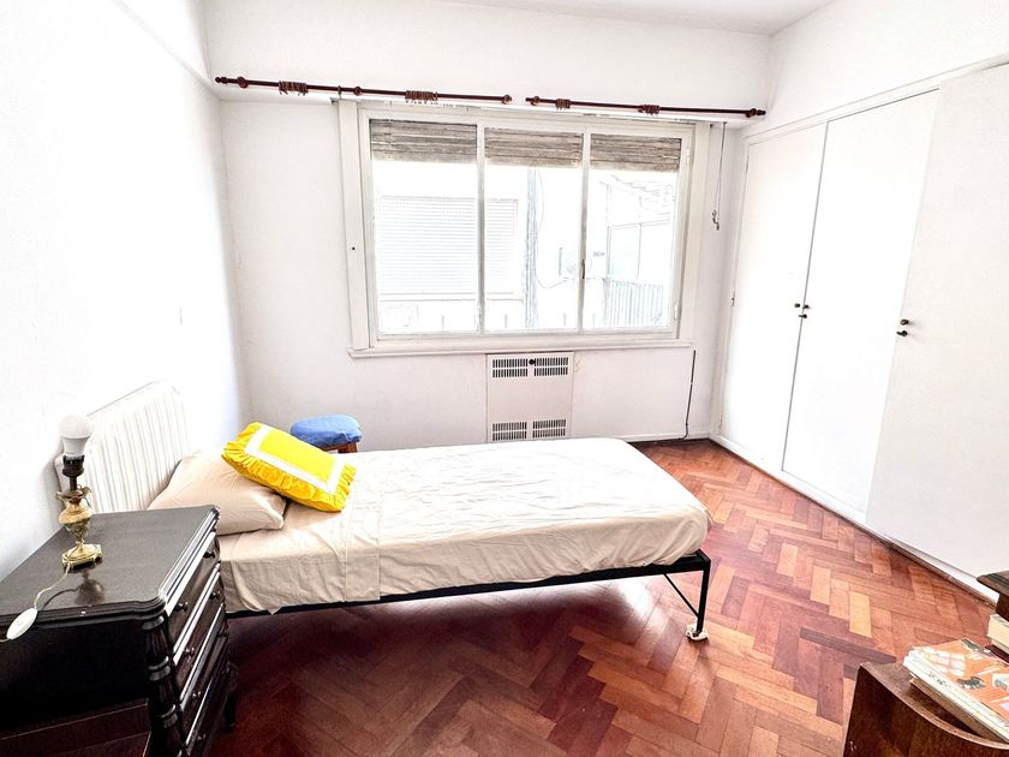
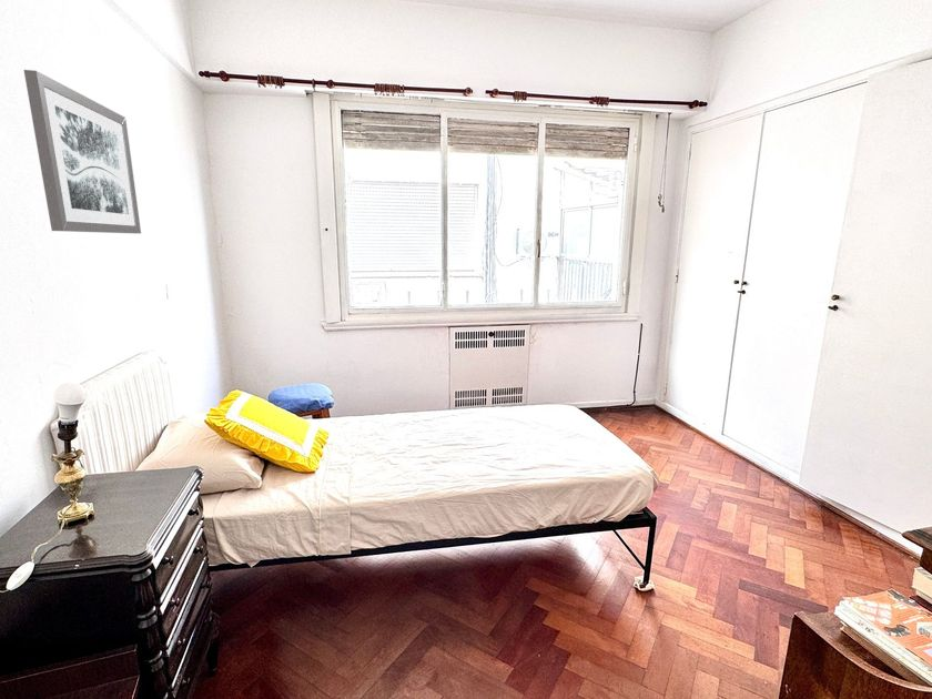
+ wall art (93, 166)
